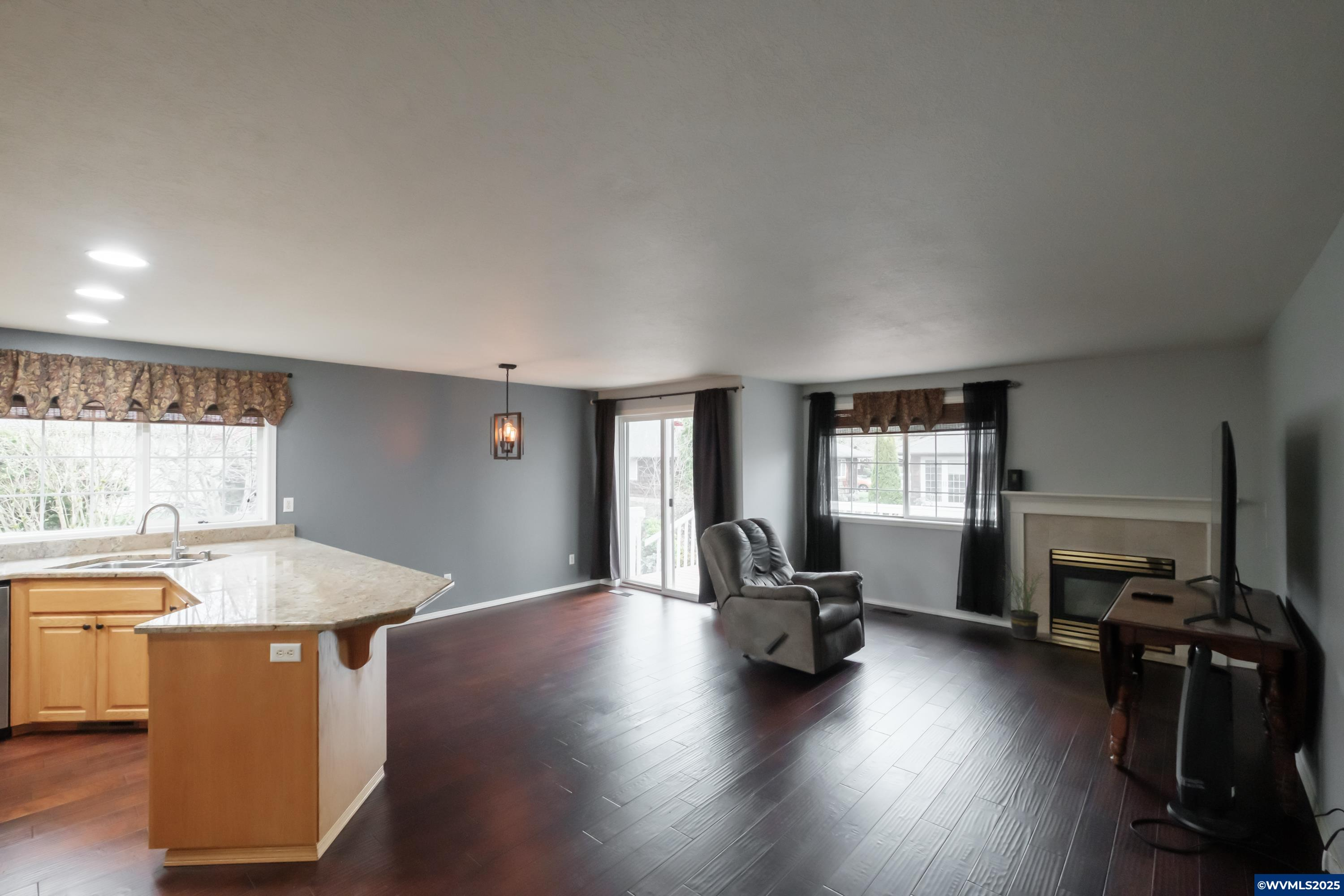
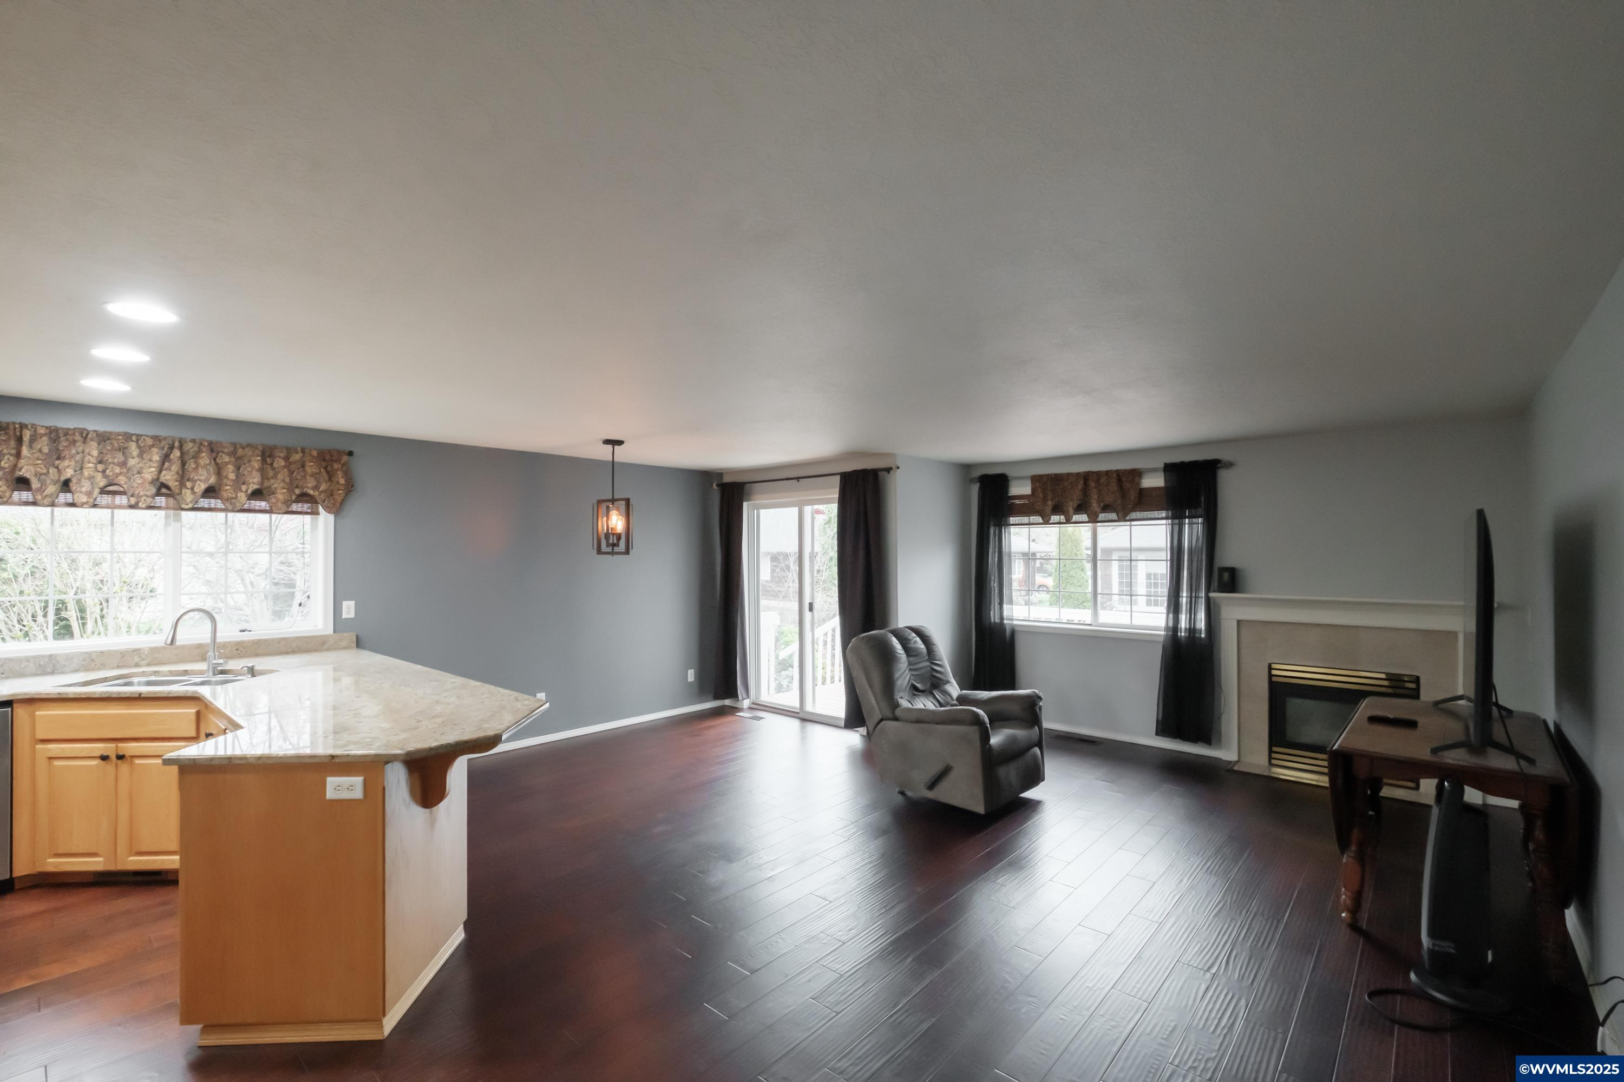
- potted plant (1023, 600)
